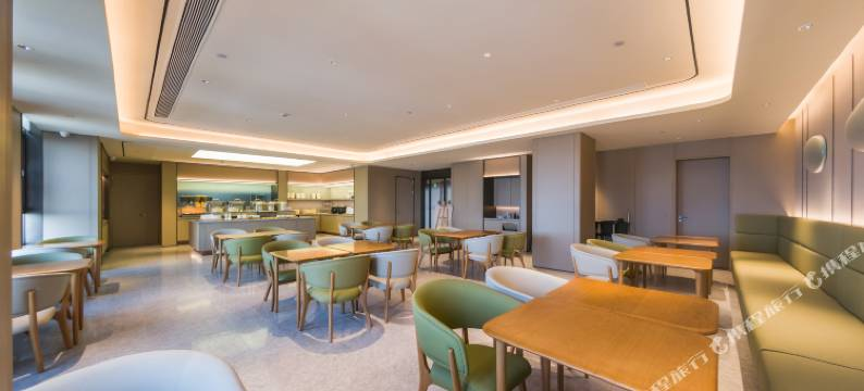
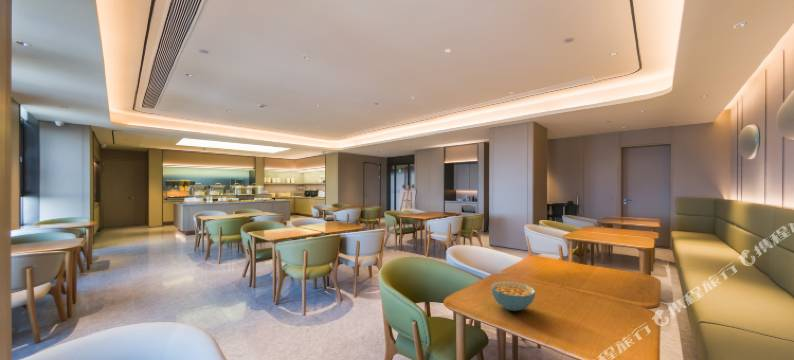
+ cereal bowl (512, 298)
